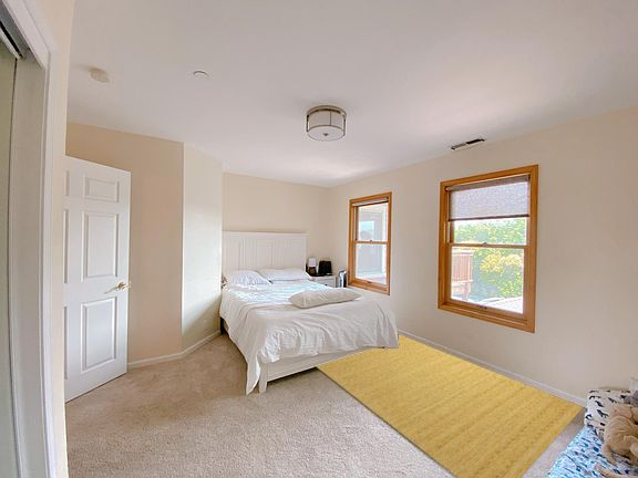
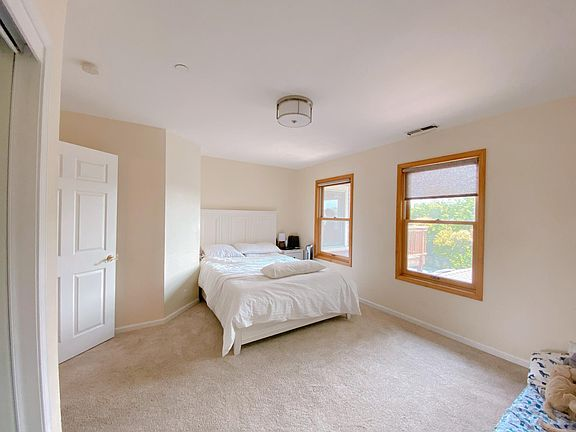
- rug (408, 371)
